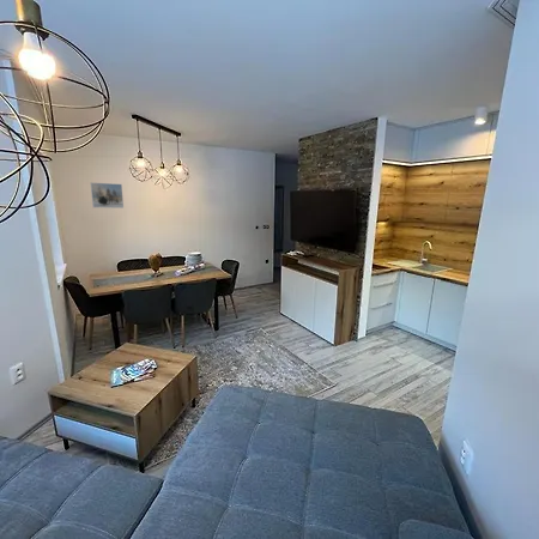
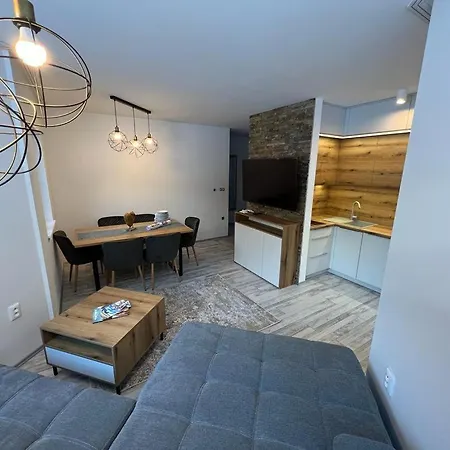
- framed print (107, 195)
